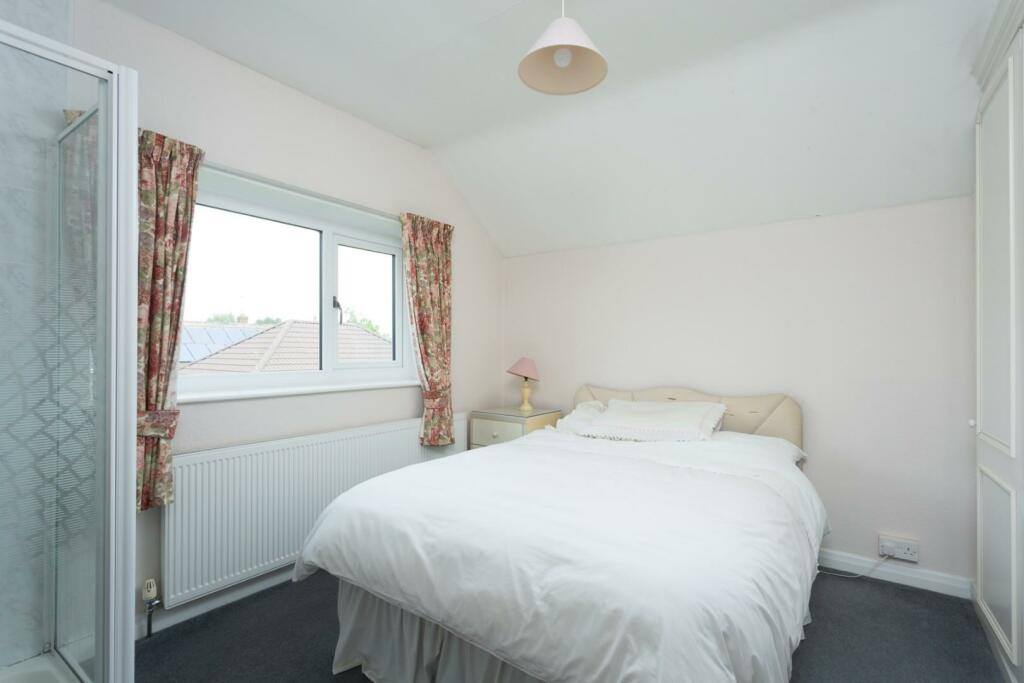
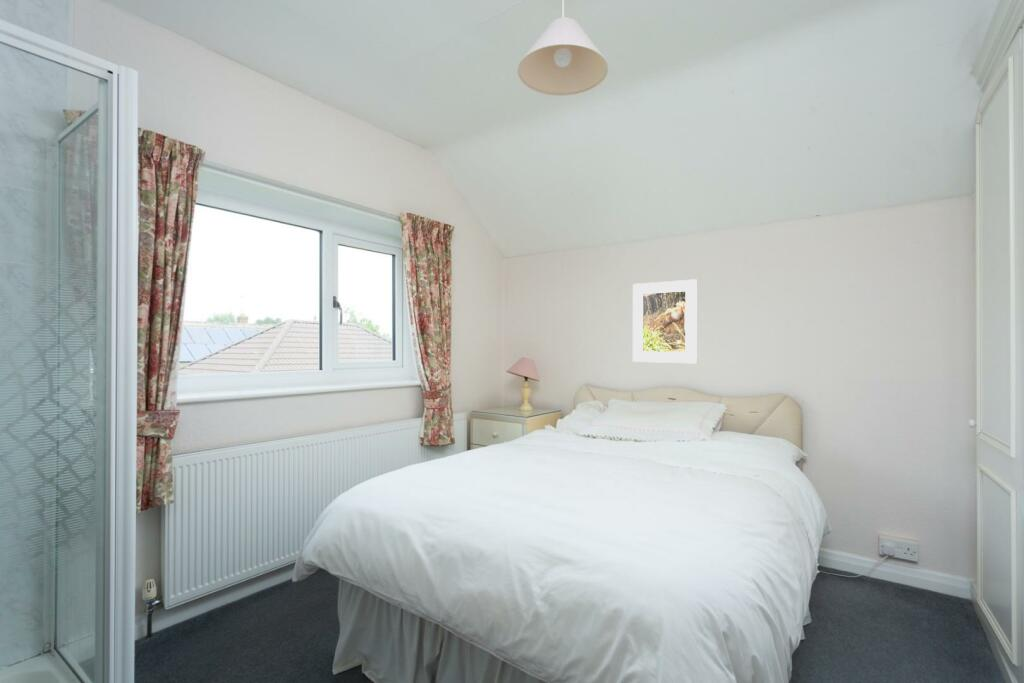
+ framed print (663, 322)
